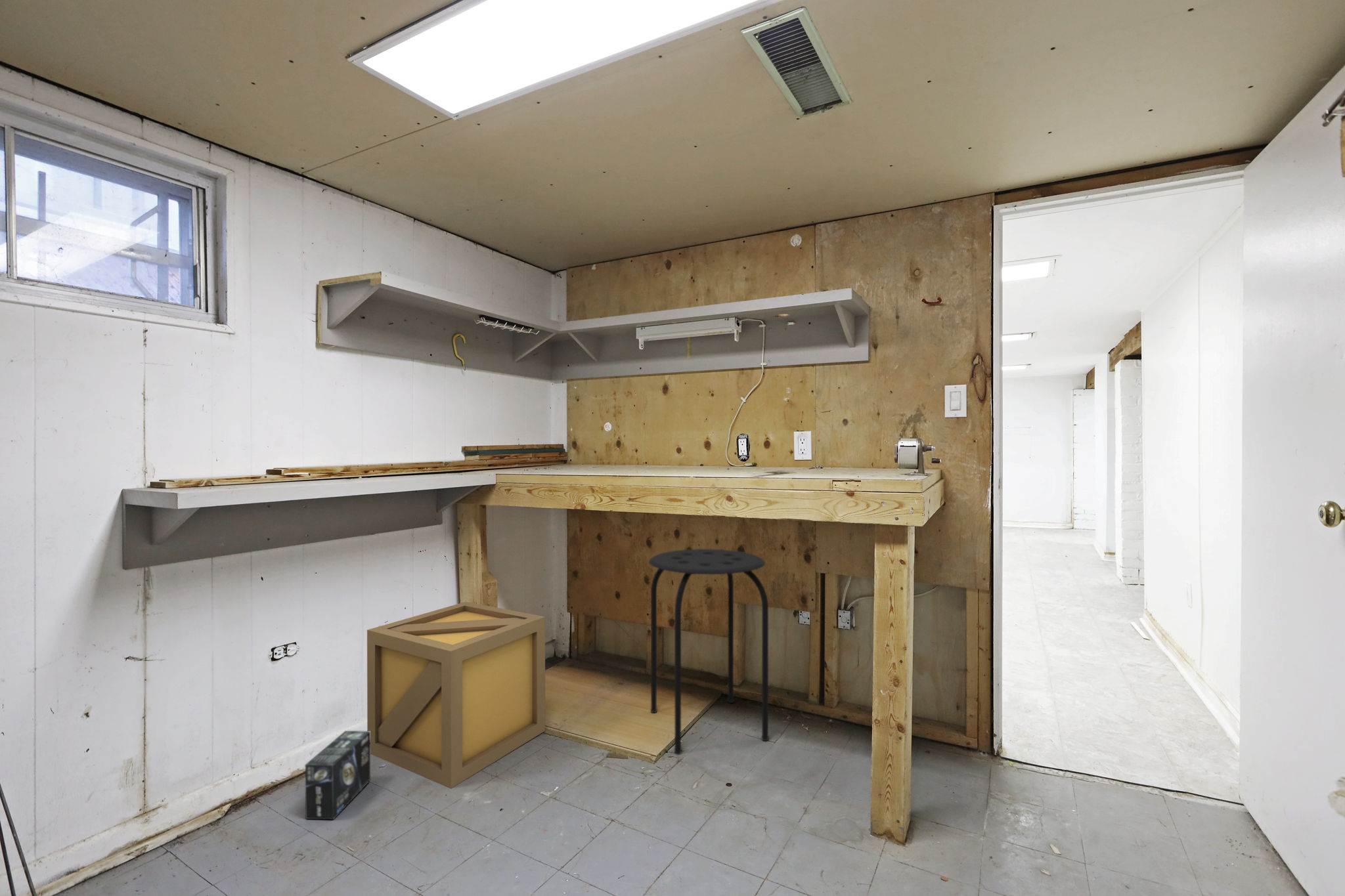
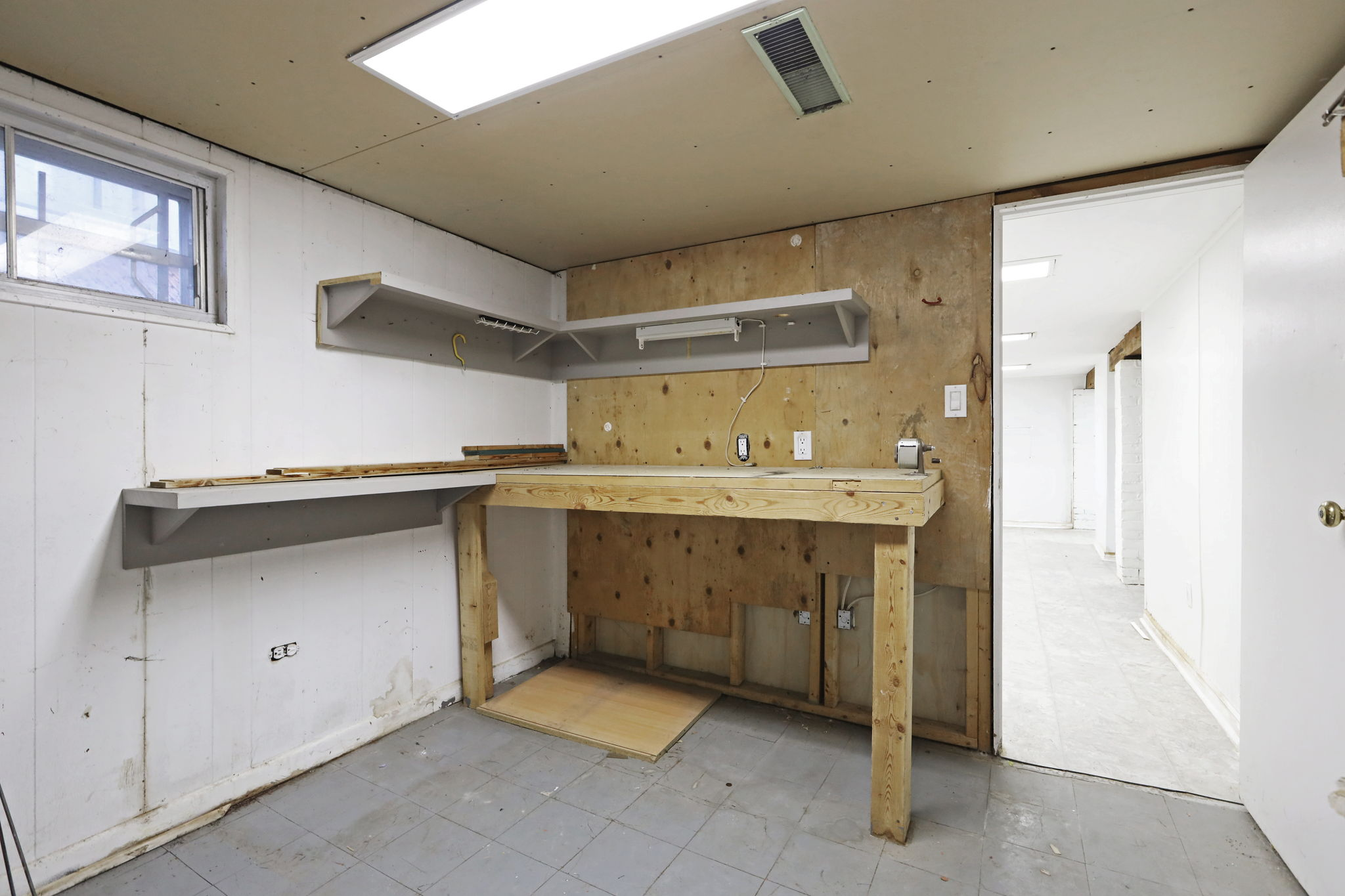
- stool (728, 641)
- wooden crate (459, 682)
- box (340, 773)
